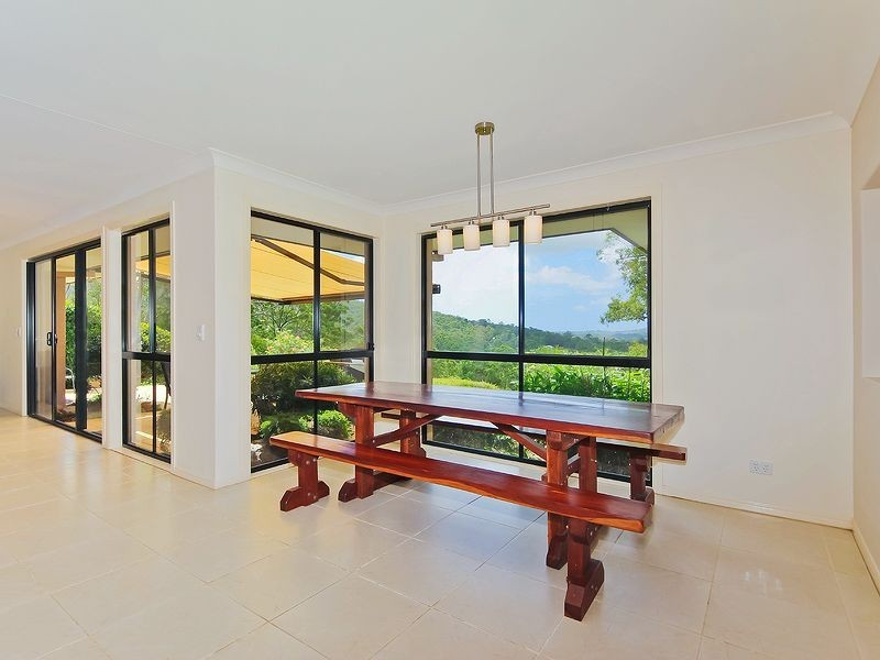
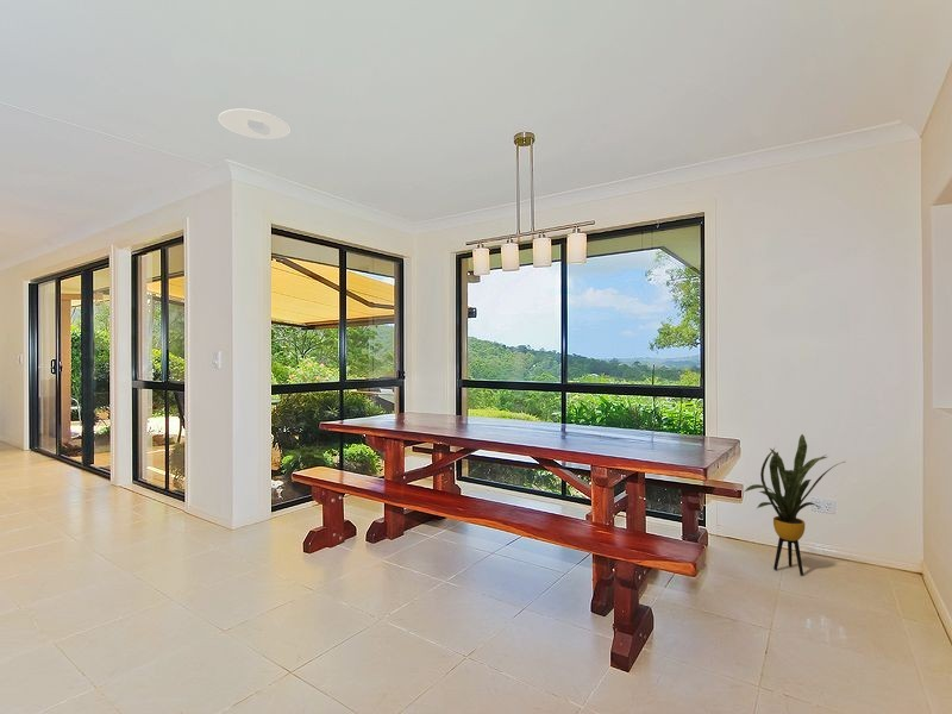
+ recessed light (255, 121)
+ house plant (796, 505)
